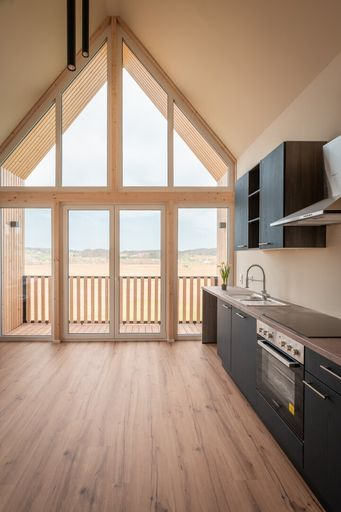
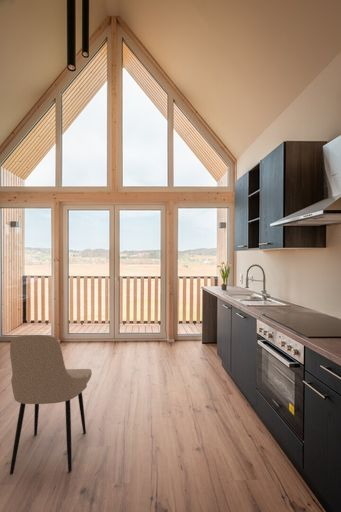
+ dining chair (49, 389)
